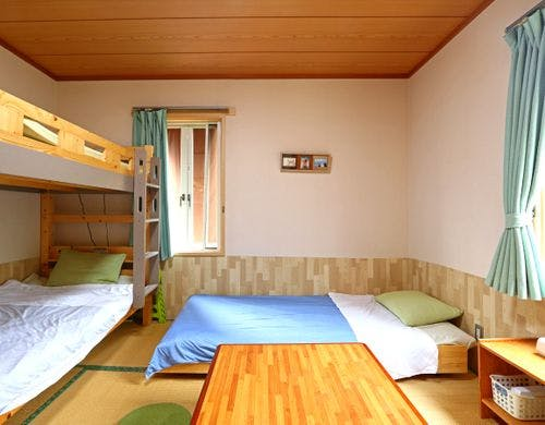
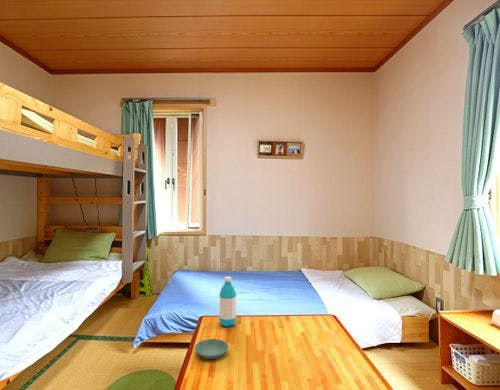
+ saucer (211, 349)
+ water bottle (227, 300)
